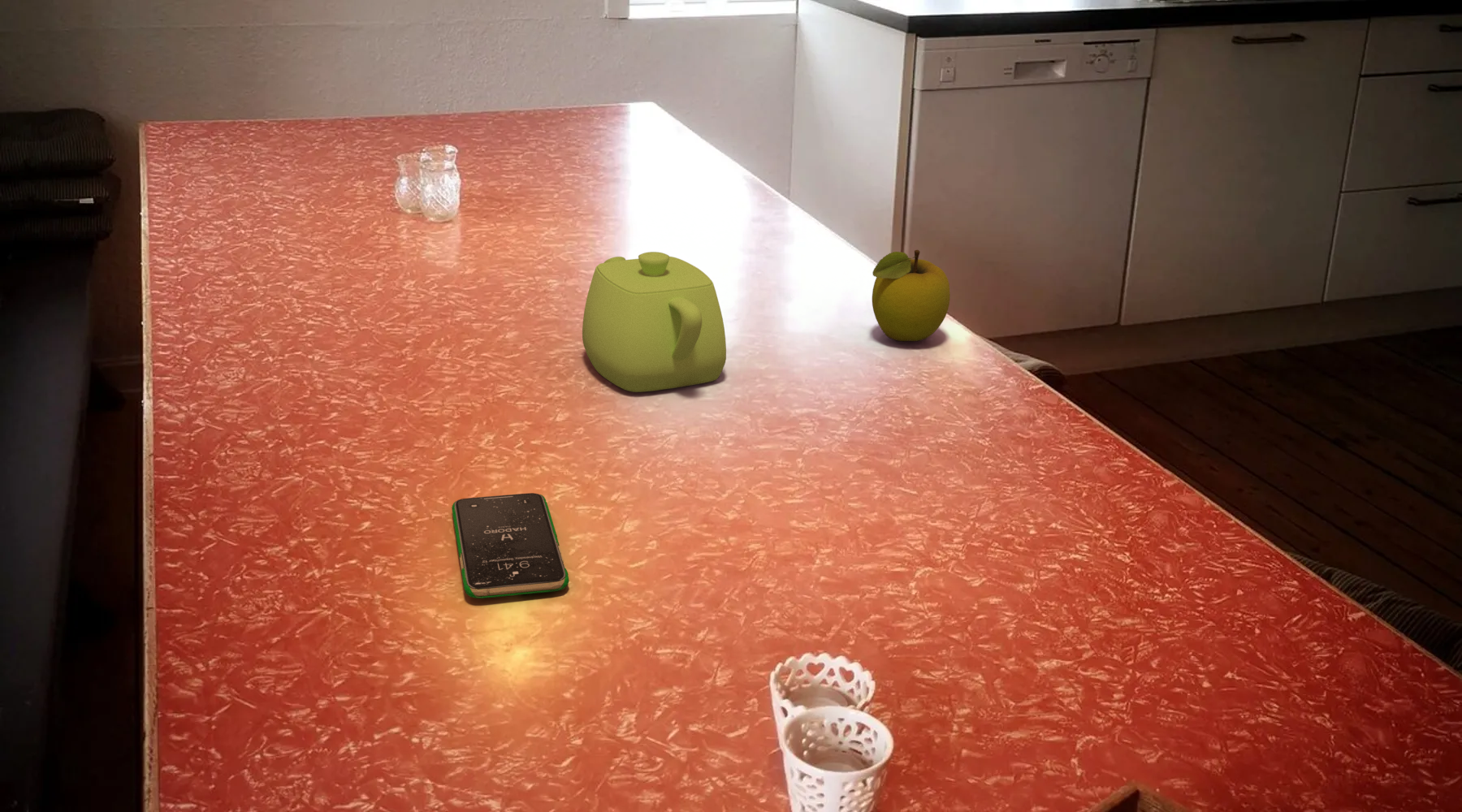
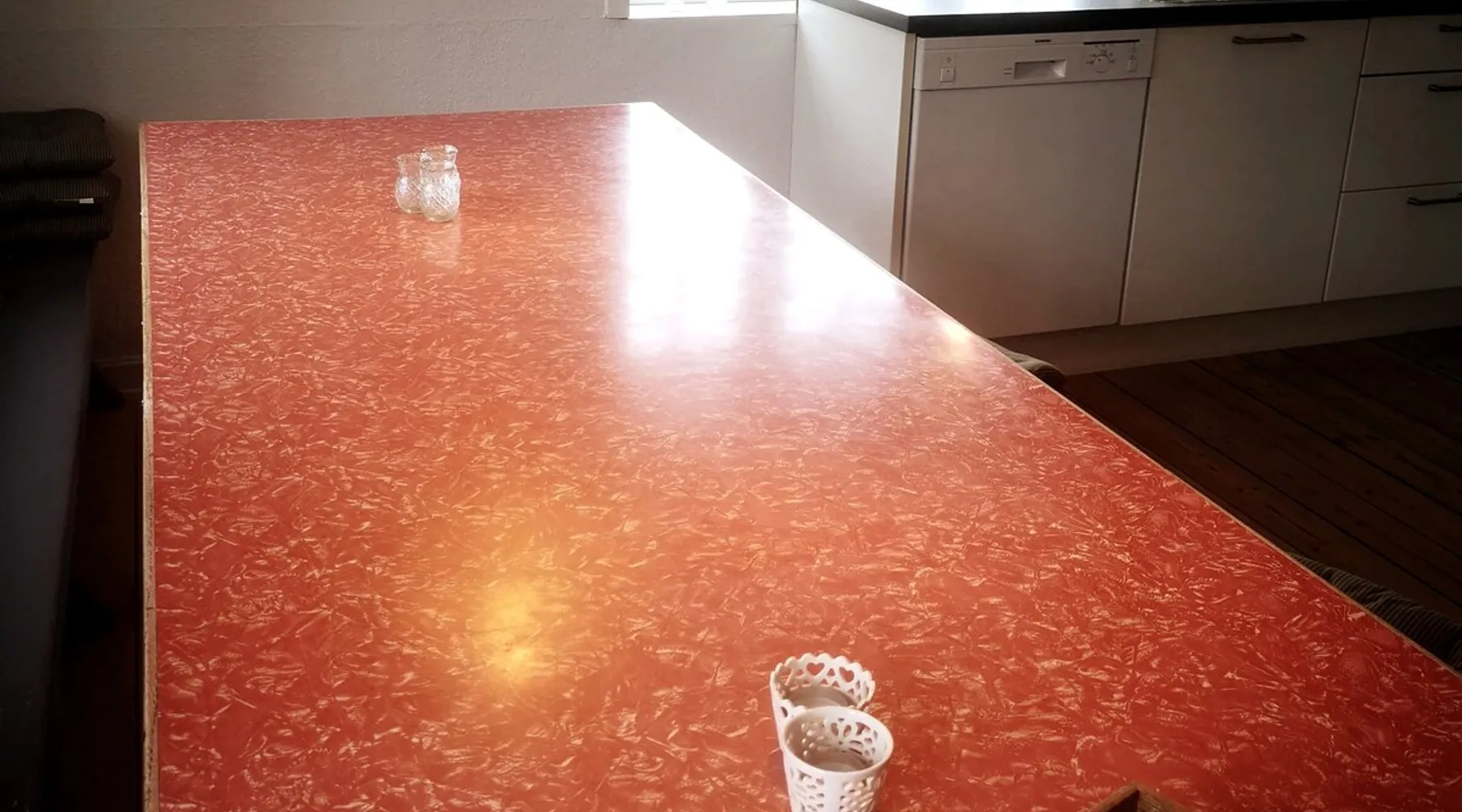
- fruit (906, 294)
- smartphone (508, 542)
- teapot (651, 309)
